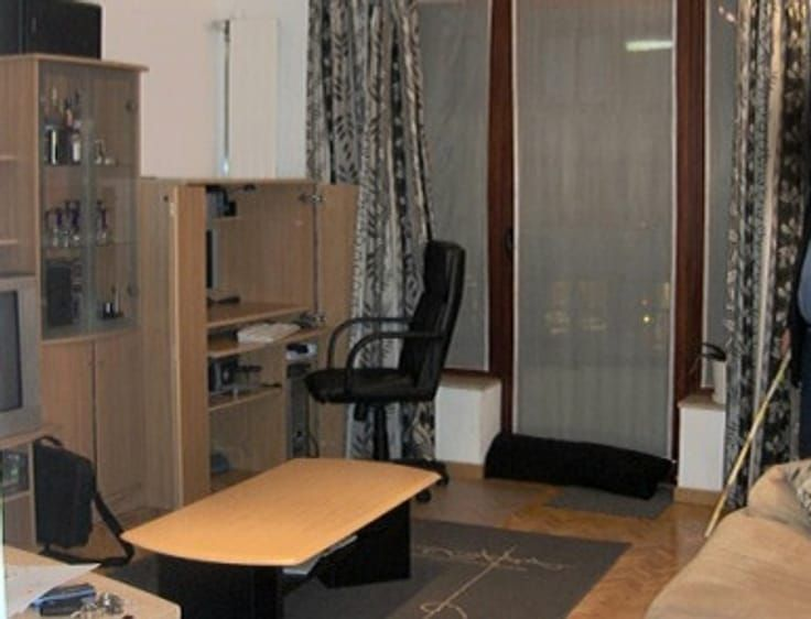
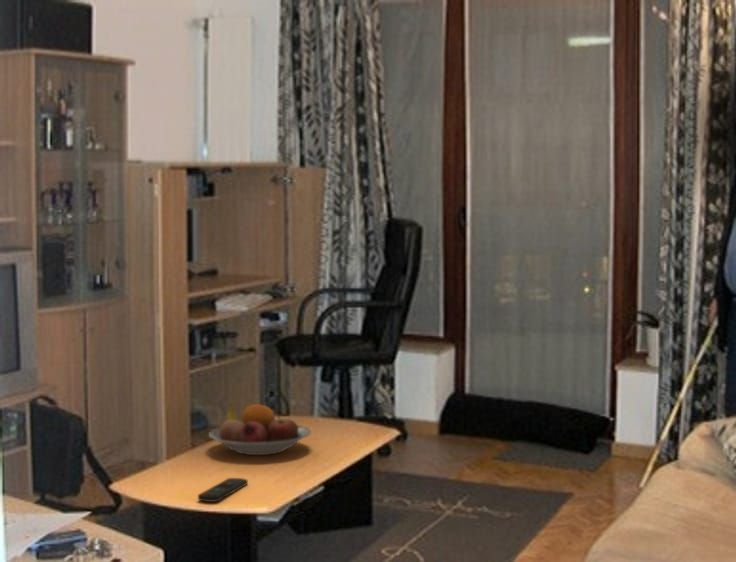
+ fruit bowl (260, 428)
+ remote control (223, 489)
